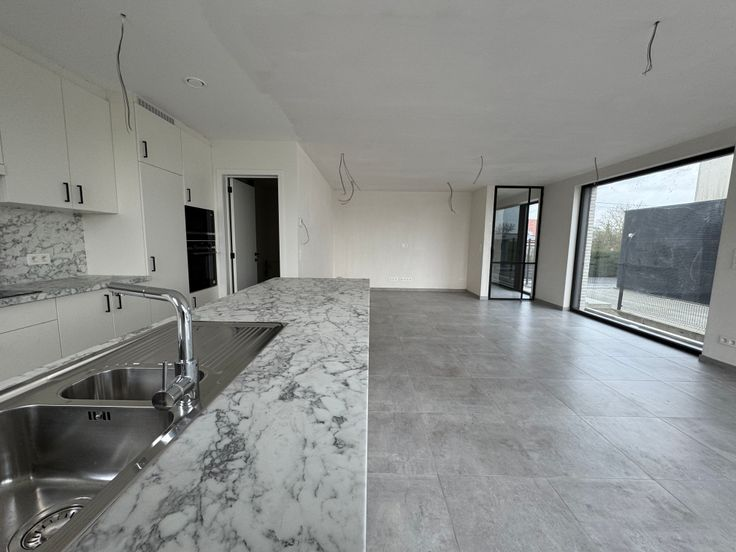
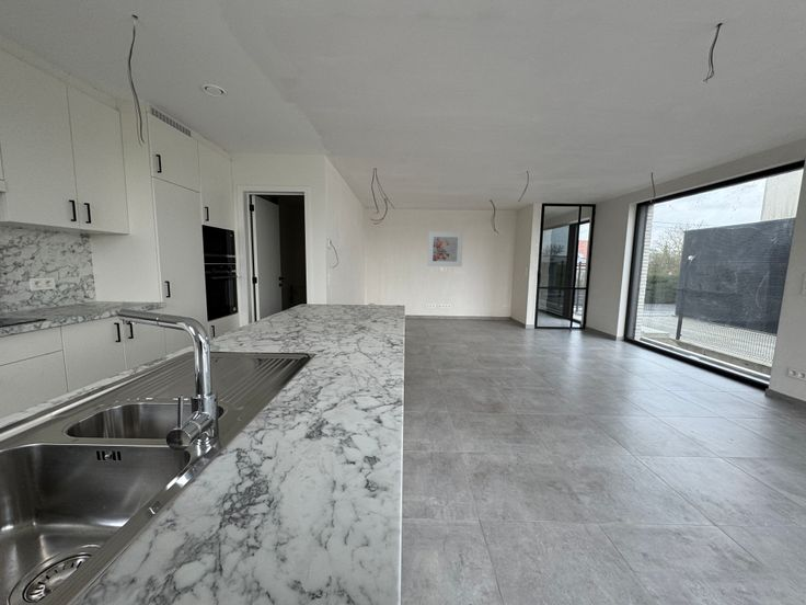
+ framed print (445, 249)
